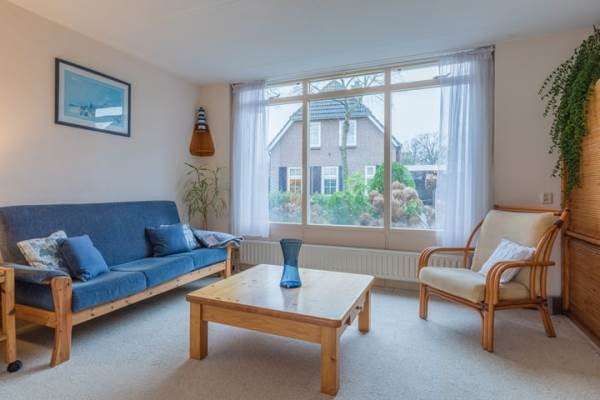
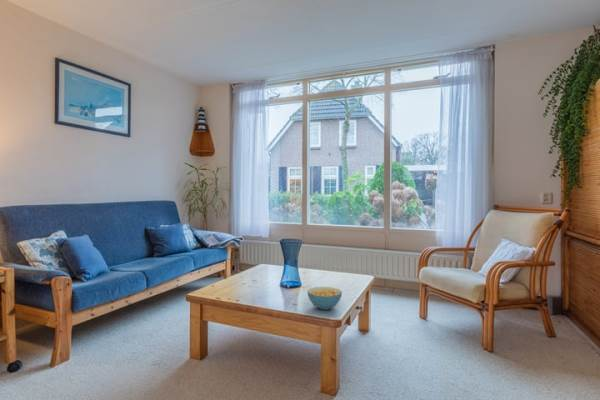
+ cereal bowl (324, 299)
